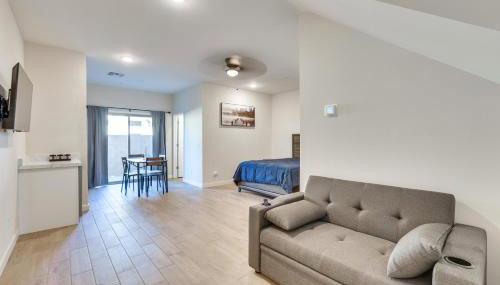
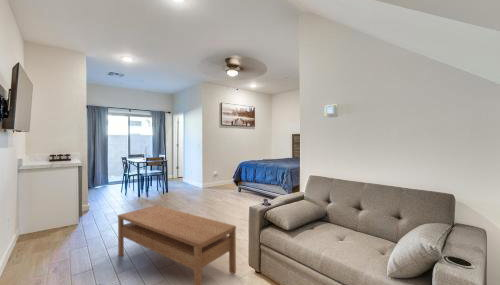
+ coffee table (172, 241)
